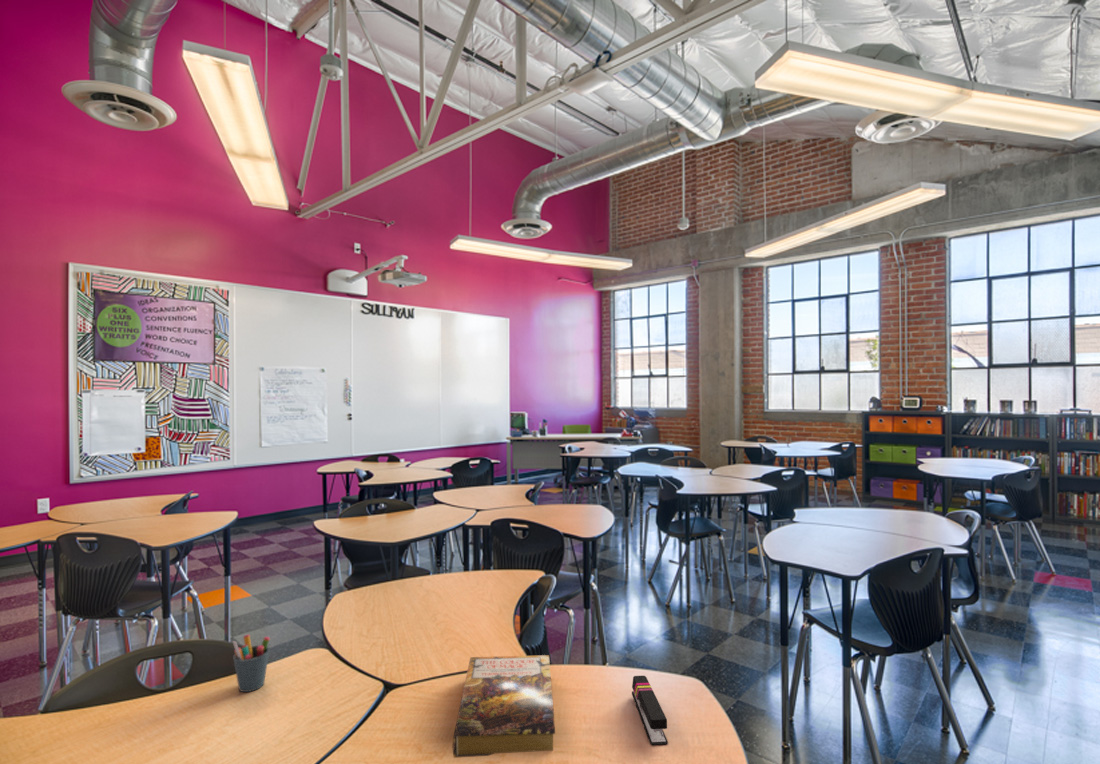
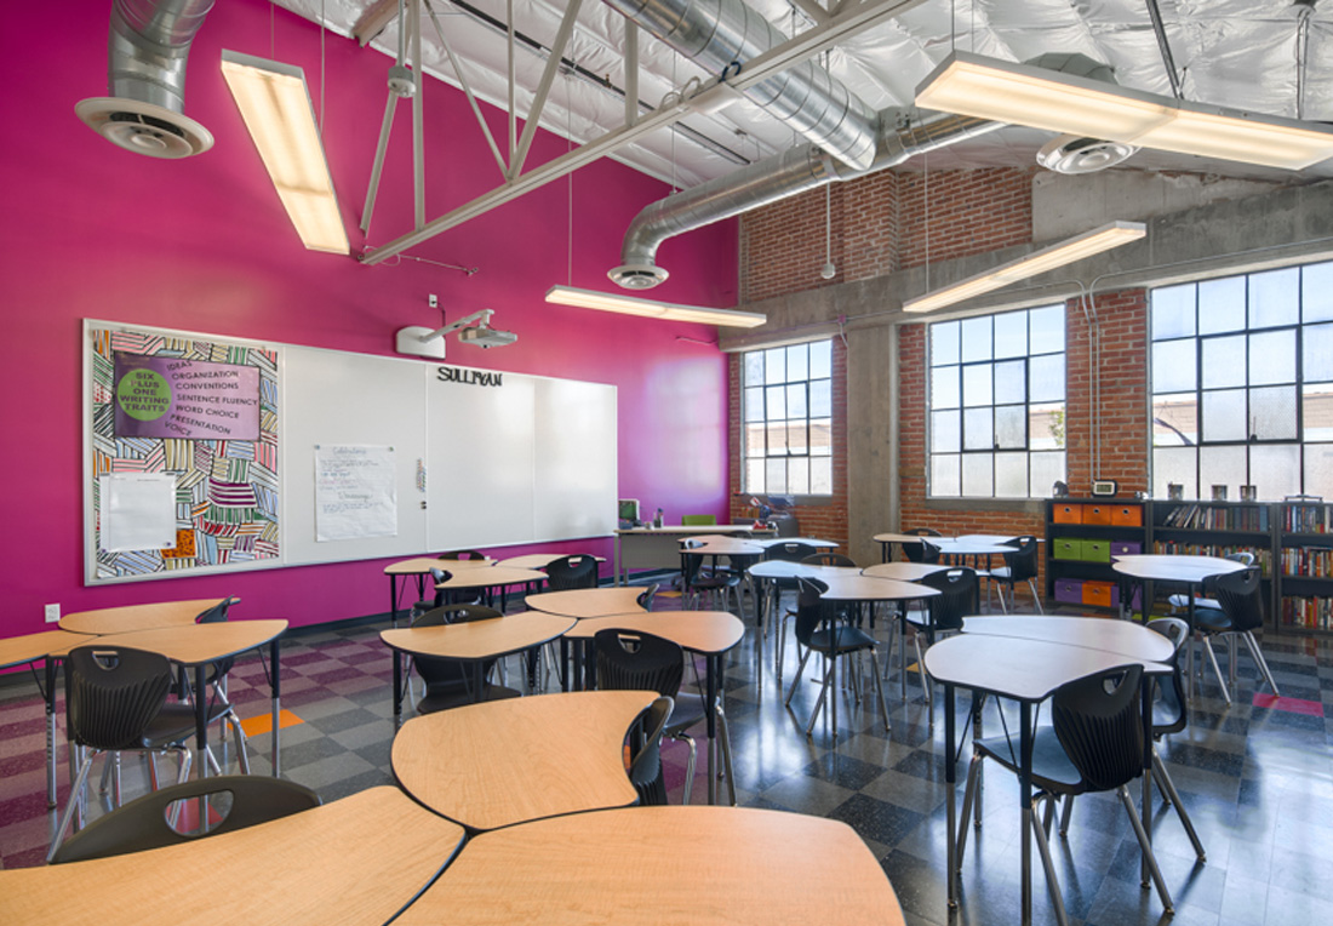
- book (507, 700)
- pen holder (251, 660)
- stapler (648, 705)
